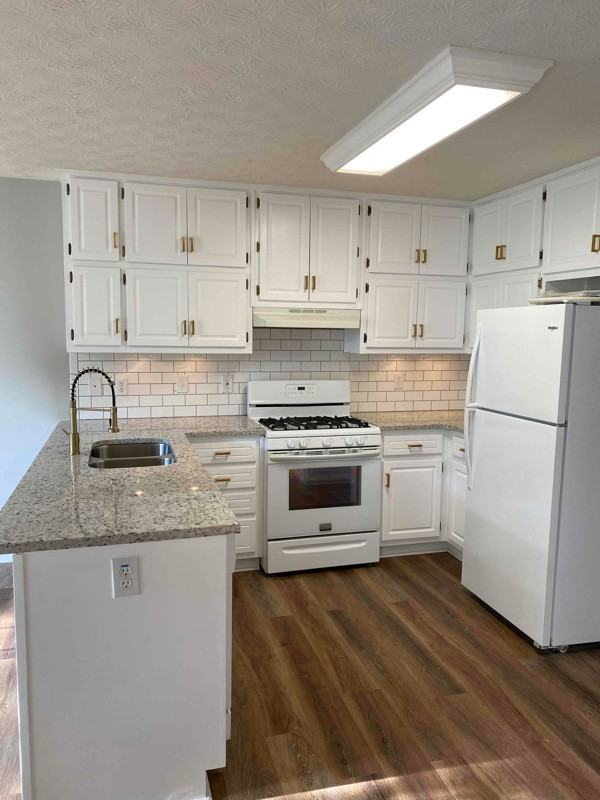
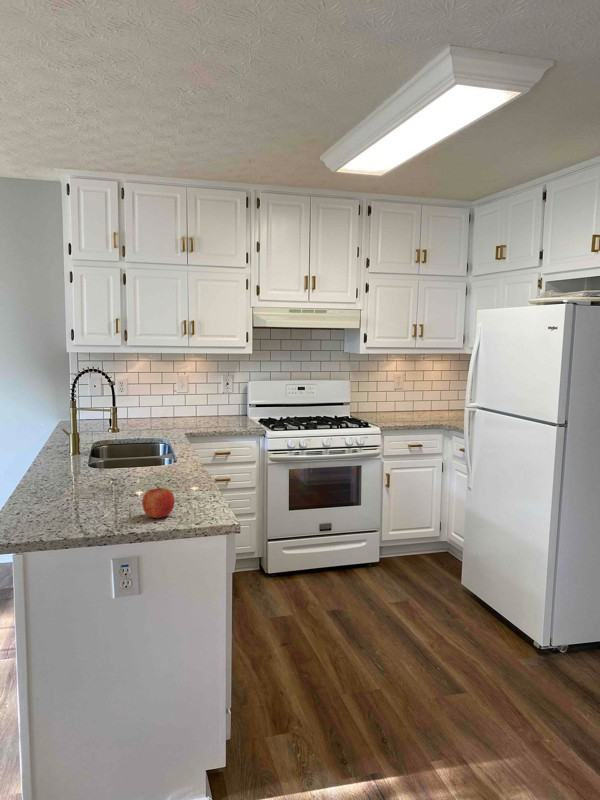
+ fruit (158, 500)
